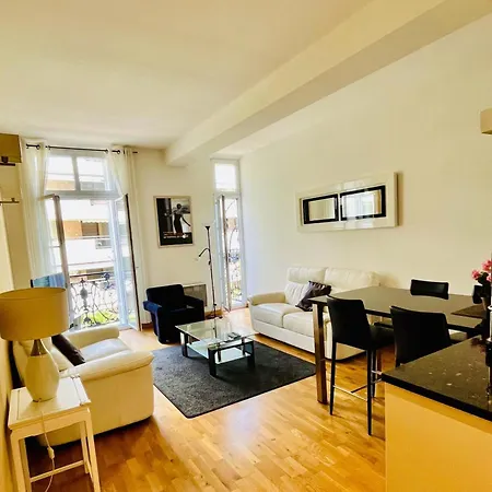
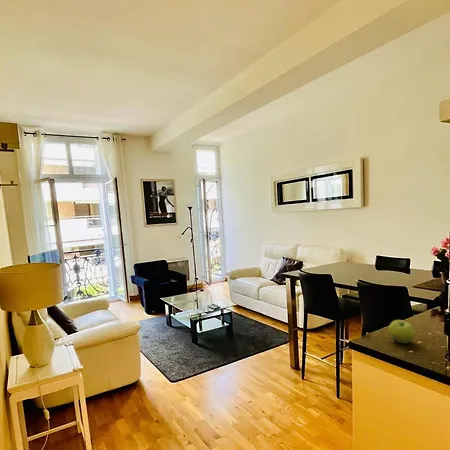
+ fruit (401, 331)
